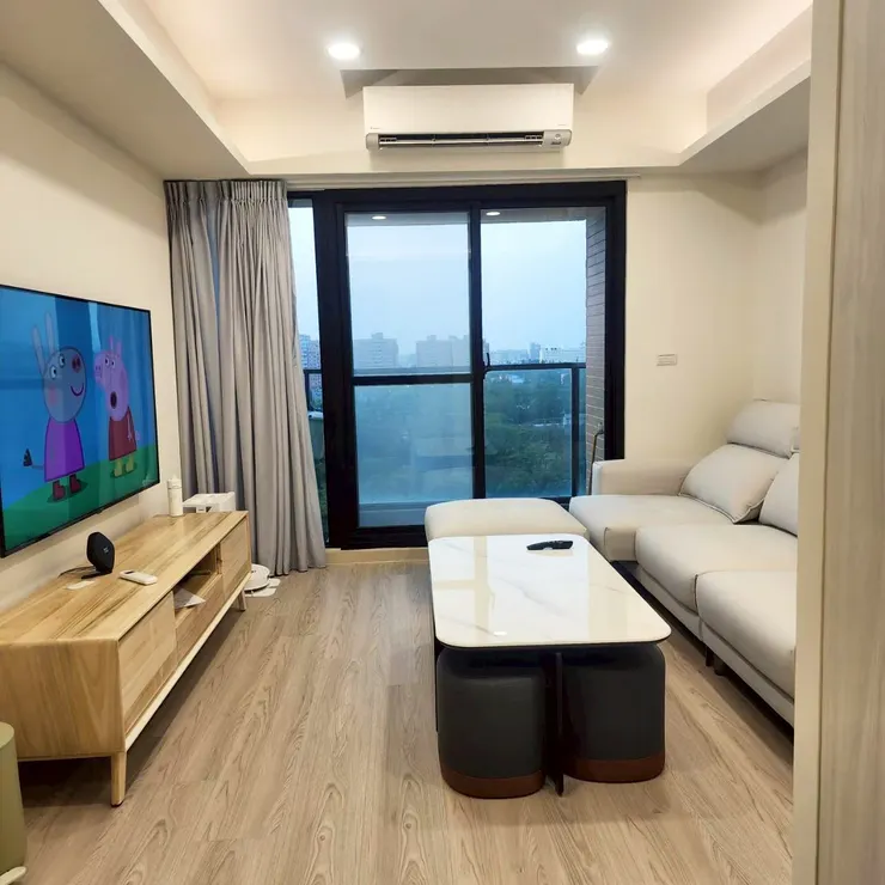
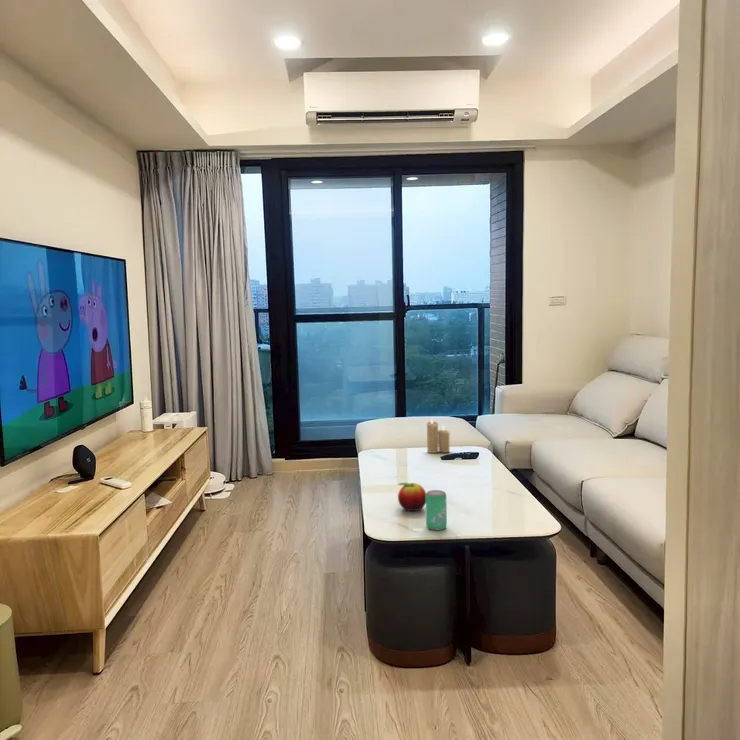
+ candle (438, 434)
+ fruit (412, 495)
+ beverage can (436, 509)
